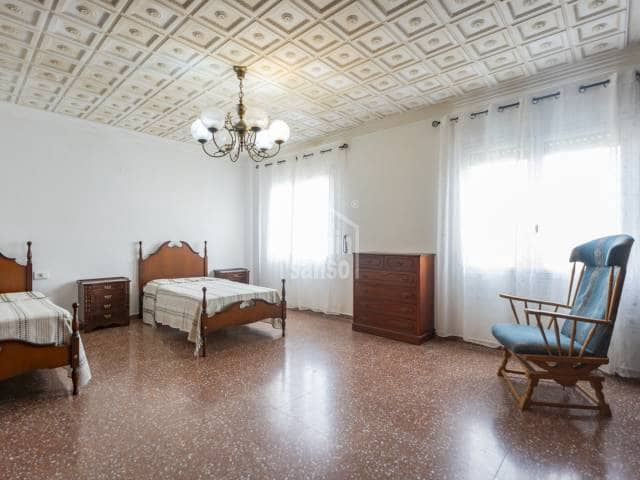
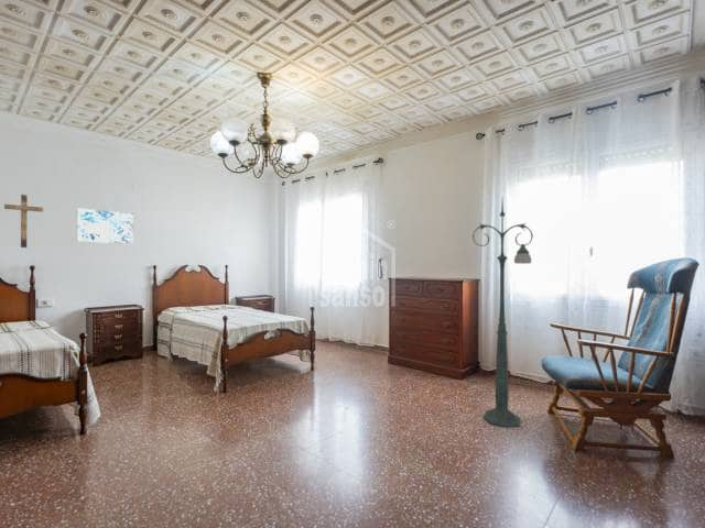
+ floor lamp (501, 305)
+ crucifix (23, 221)
+ wall art (106, 227)
